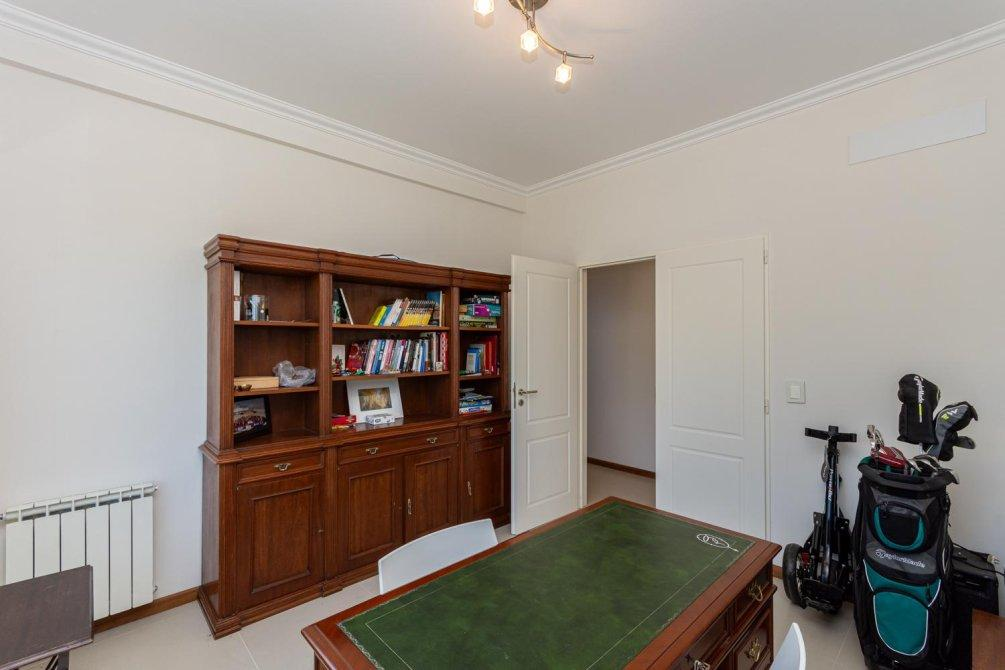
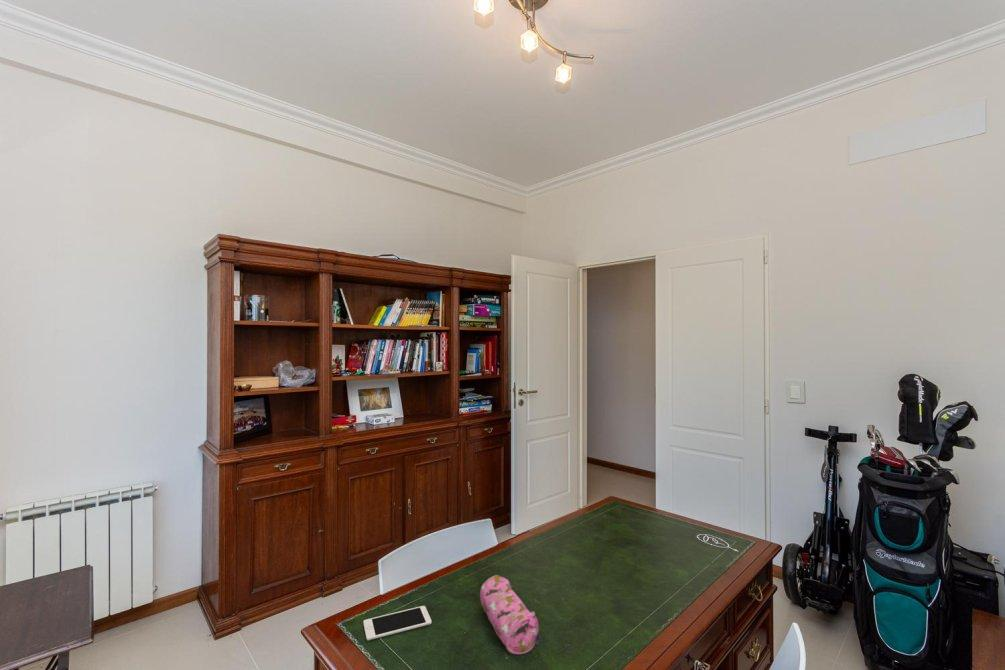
+ pencil case (507, 611)
+ cell phone (397, 622)
